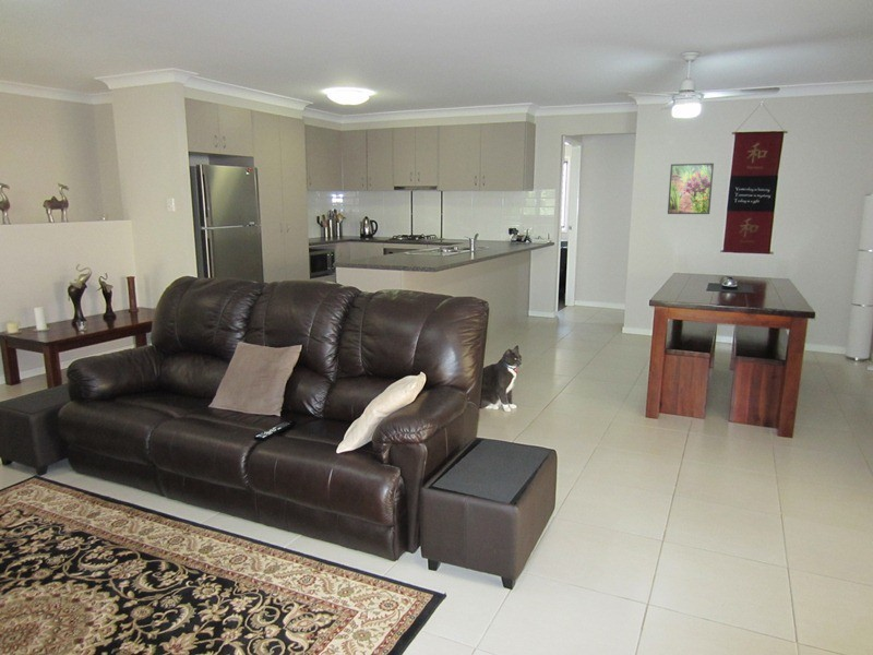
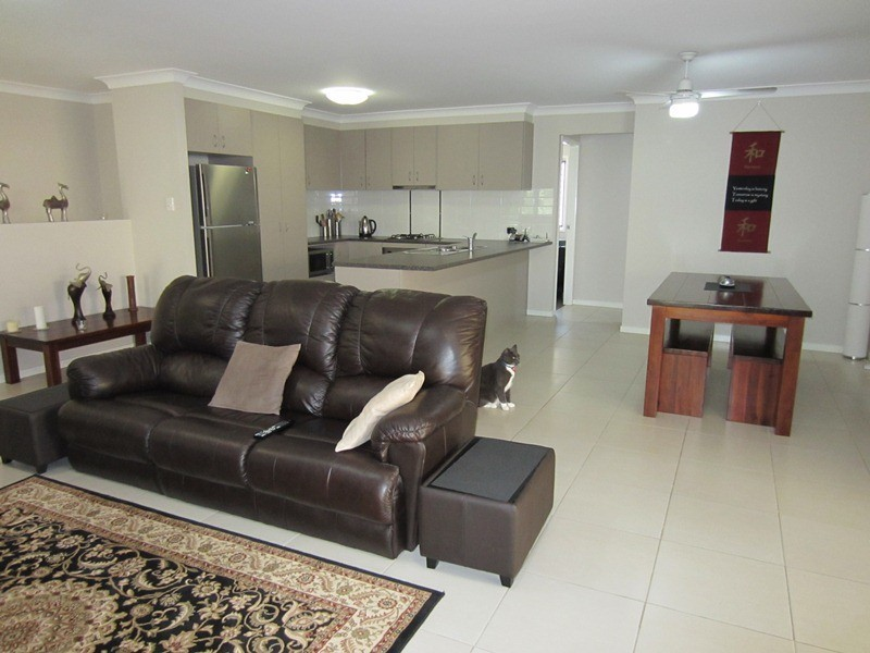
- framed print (690, 189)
